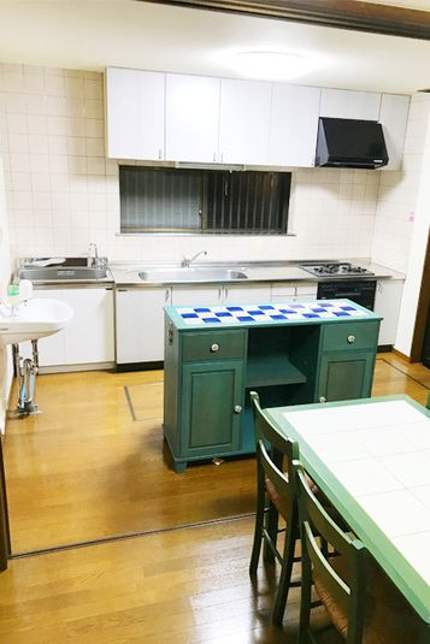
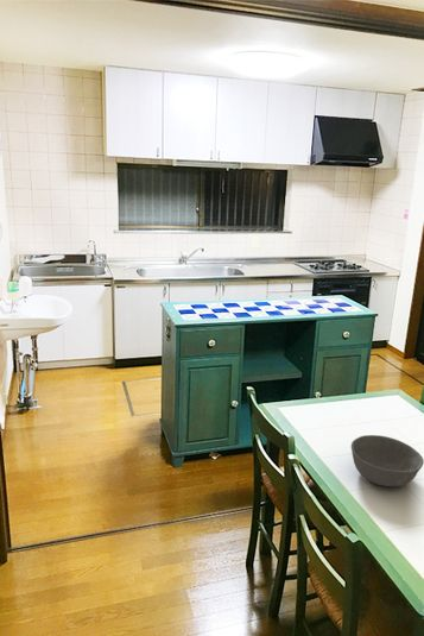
+ bowl (385, 464)
